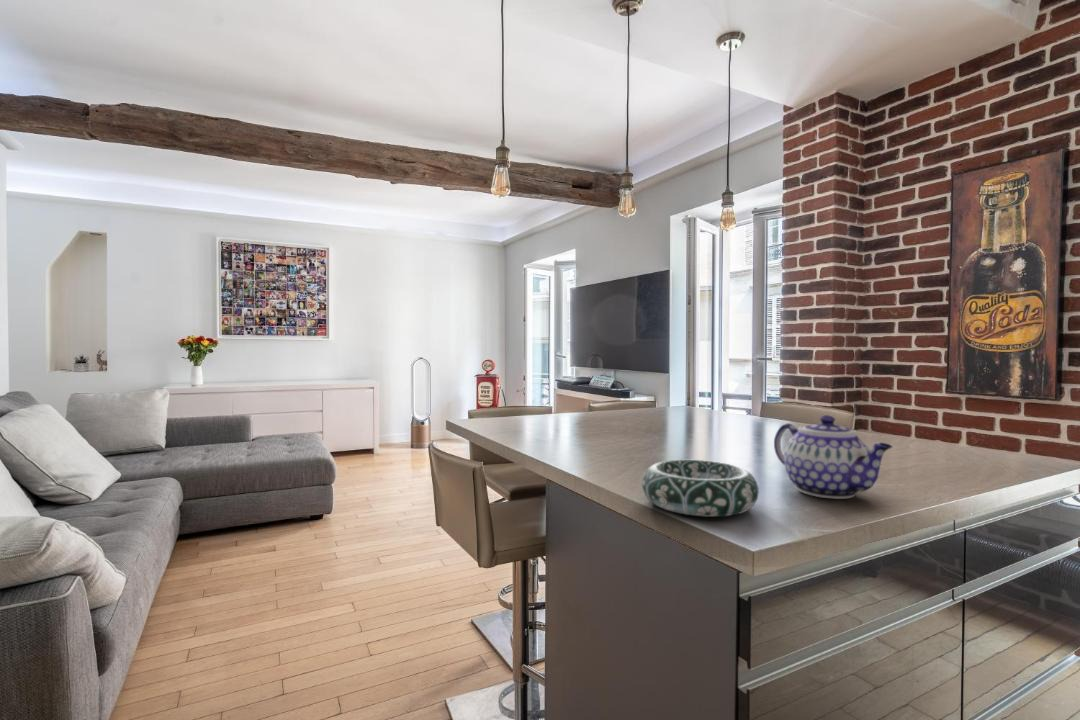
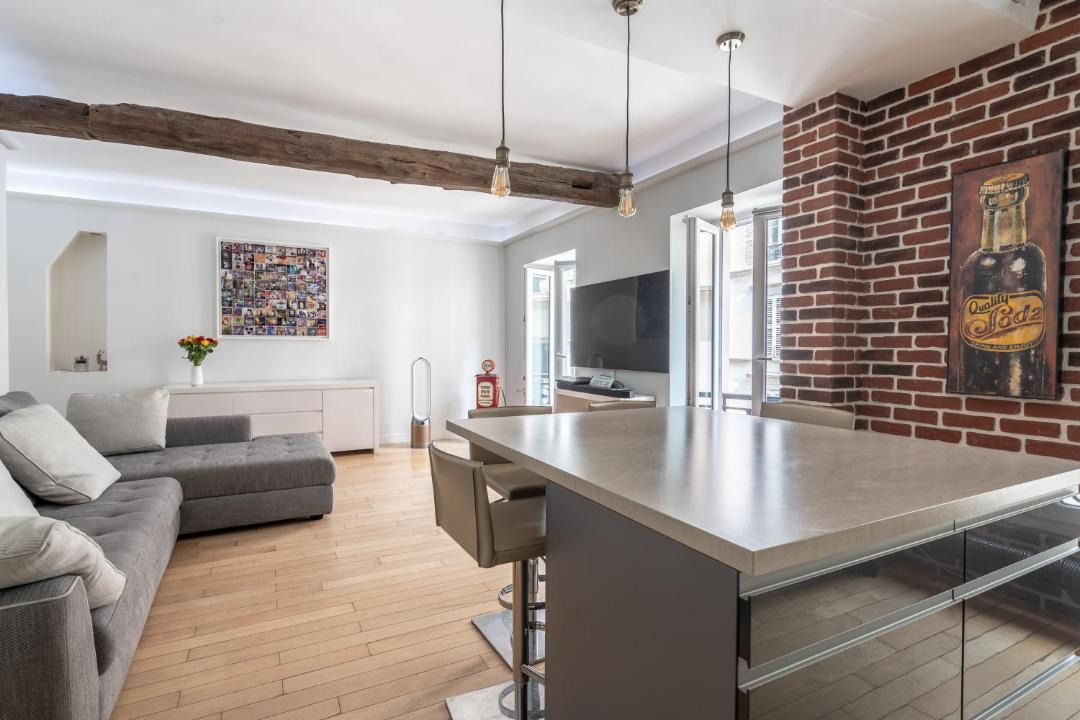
- decorative bowl (698, 486)
- teapot (826, 453)
